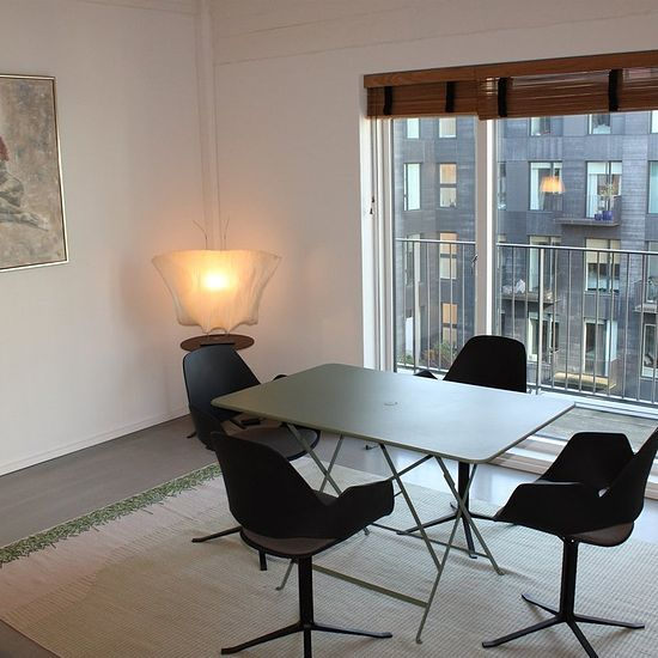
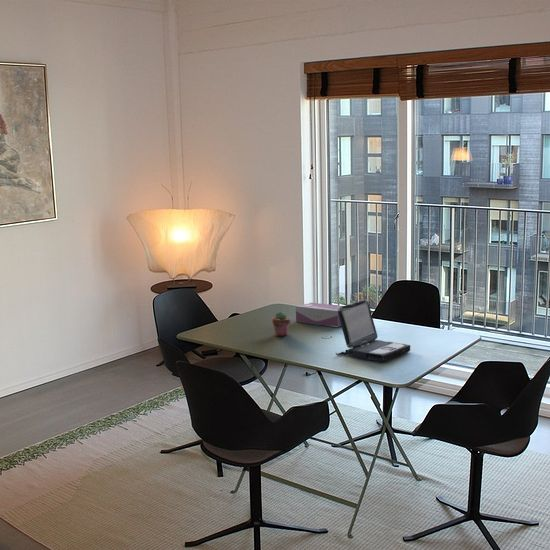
+ potted succulent (281, 323)
+ tissue box (324, 313)
+ laptop (372, 329)
